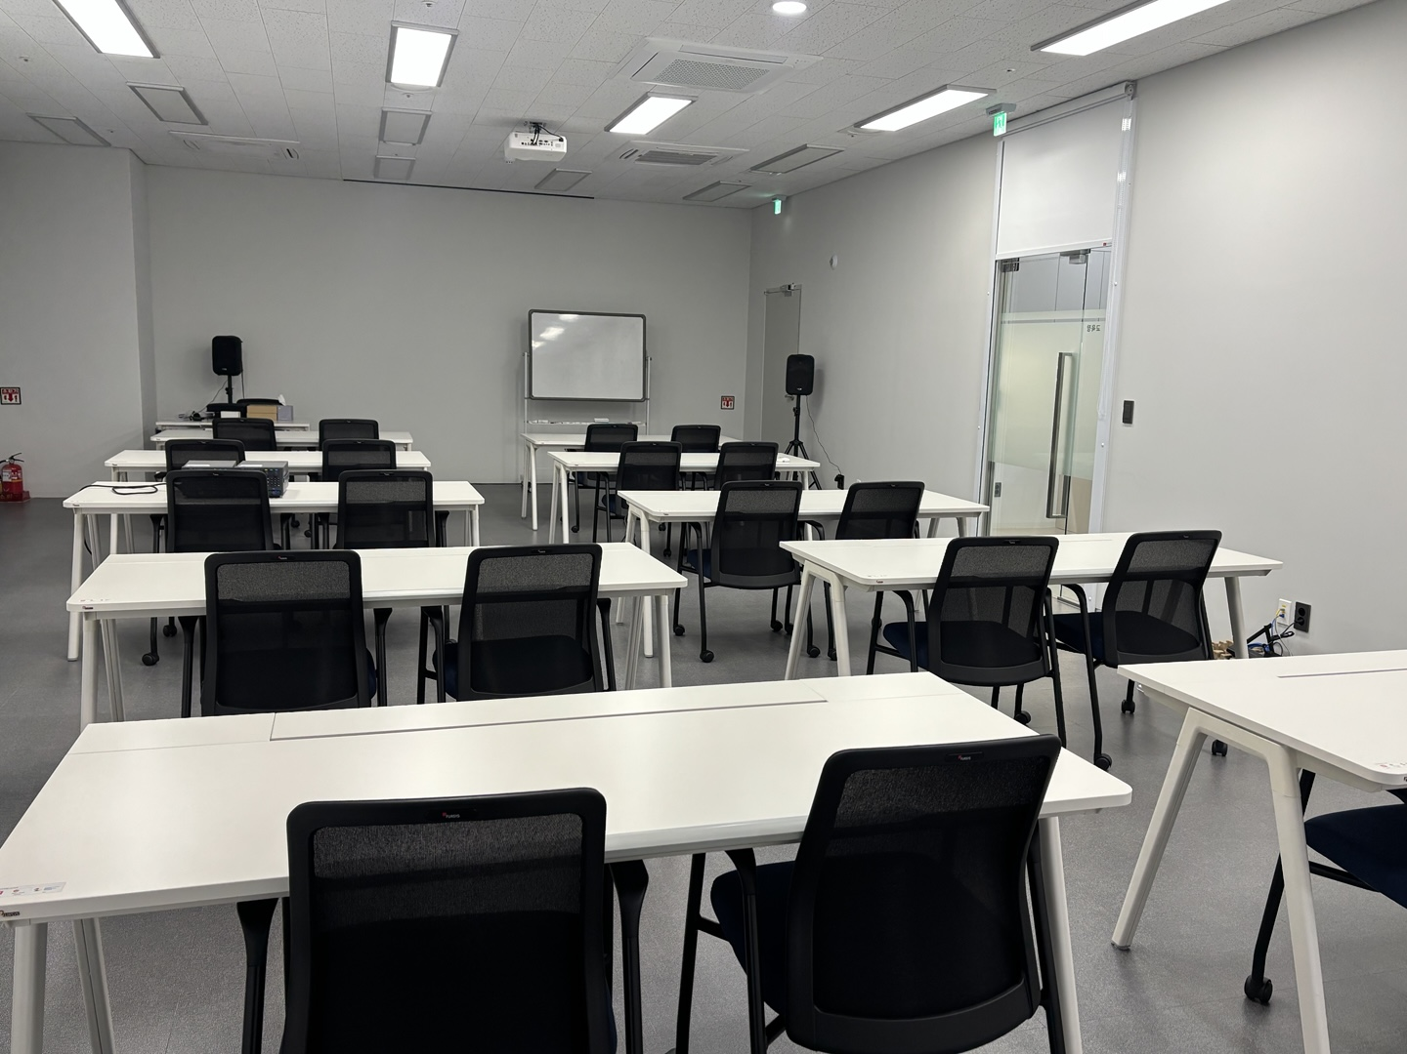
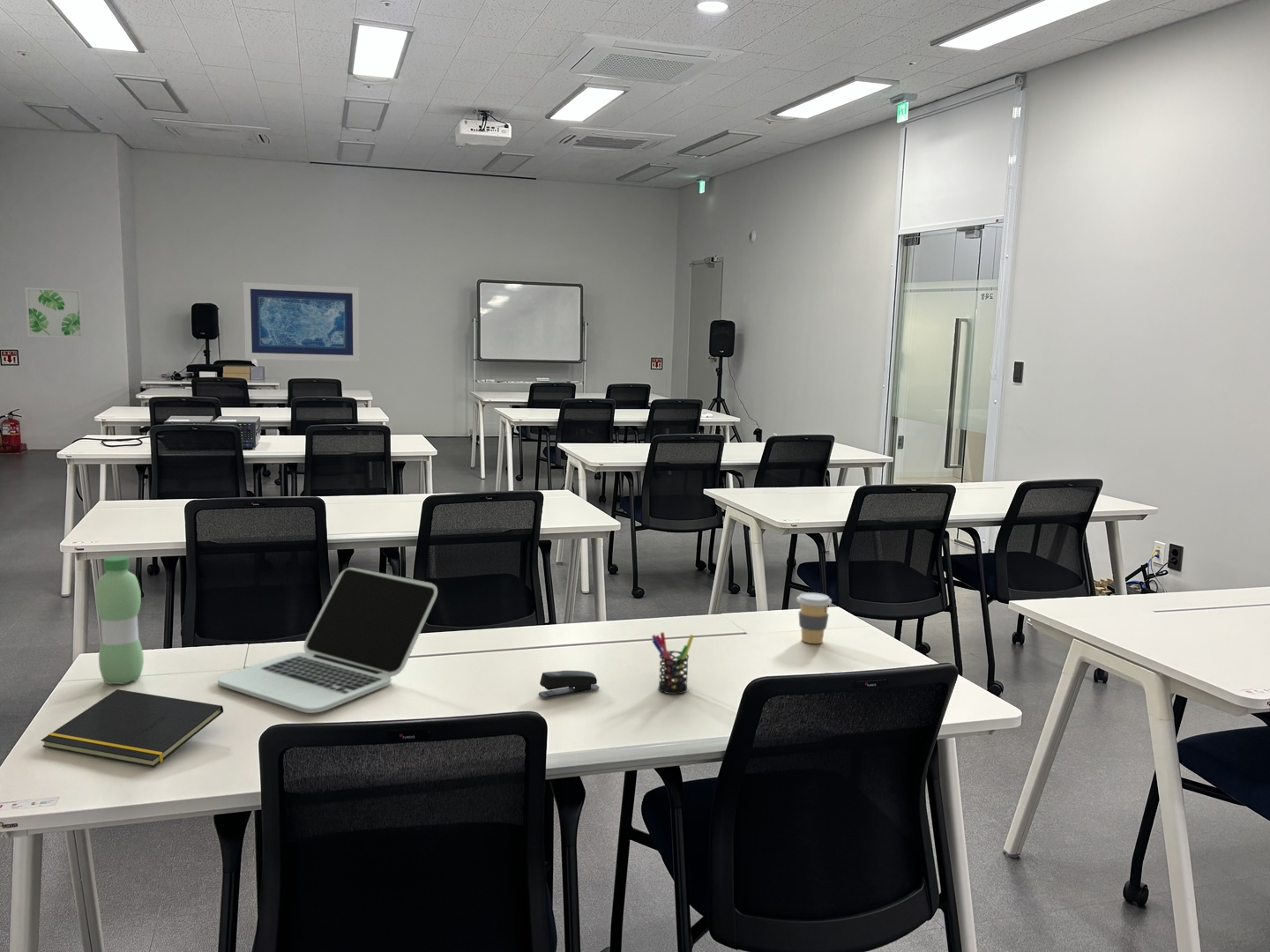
+ wall art (303, 323)
+ pen holder (674, 661)
+ laptop (330, 632)
+ wall art (54, 313)
+ coffee cup (812, 618)
+ notepad (134, 725)
+ water bottle (119, 619)
+ stapler (569, 681)
